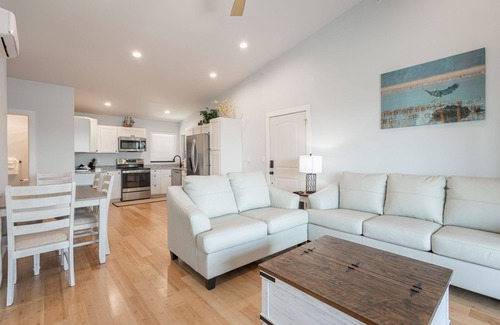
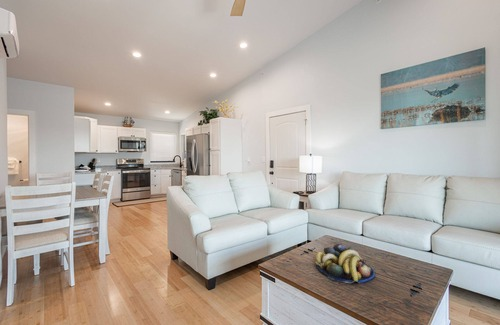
+ fruit bowl (344, 259)
